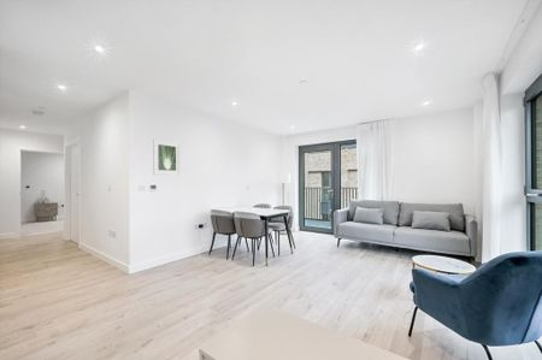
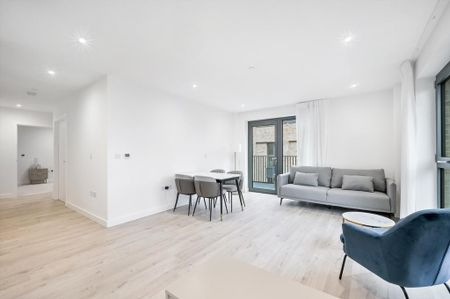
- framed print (166, 158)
